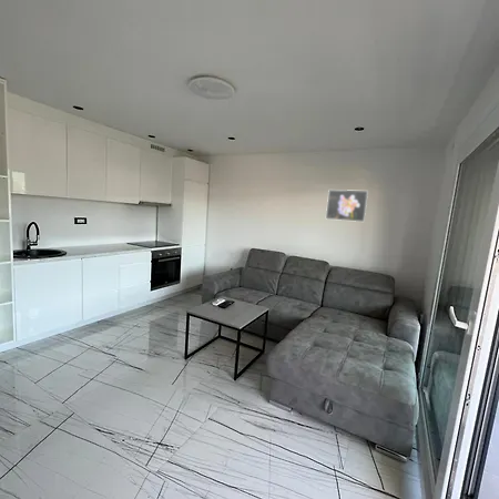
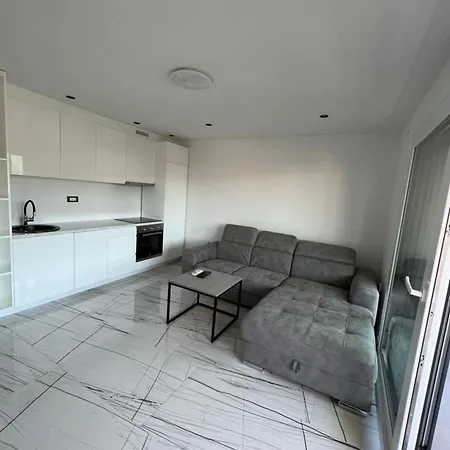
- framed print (346, 205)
